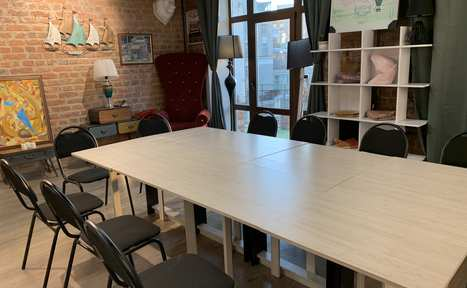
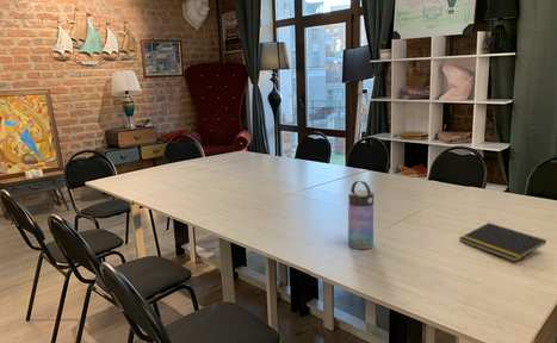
+ notepad (500, 241)
+ water bottle (360, 212)
